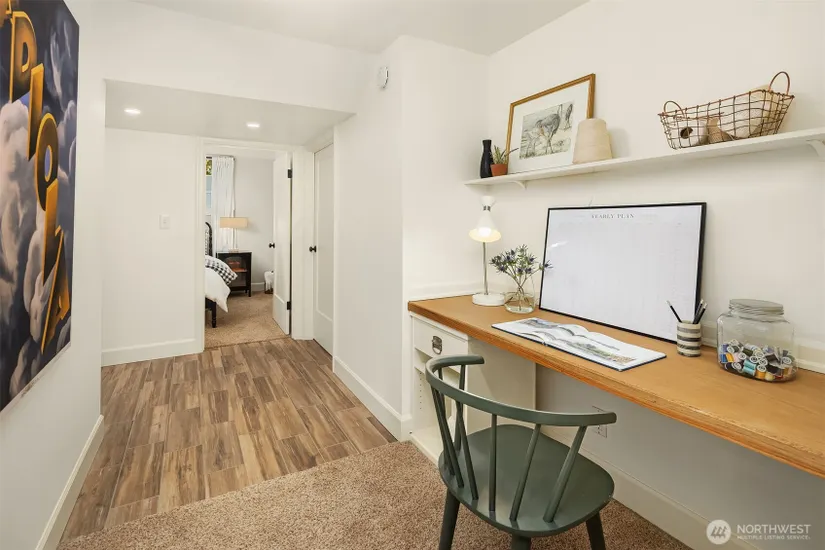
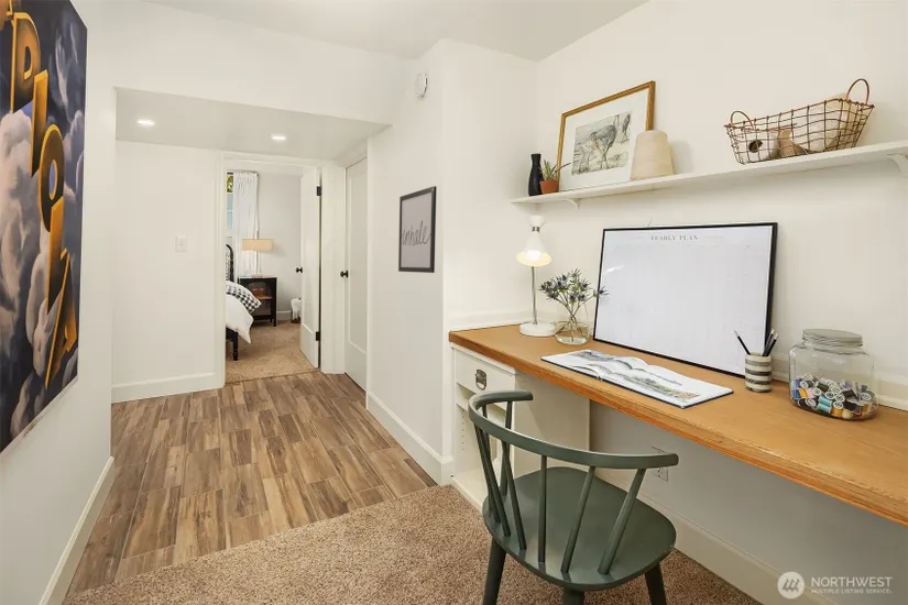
+ wall art (415, 232)
